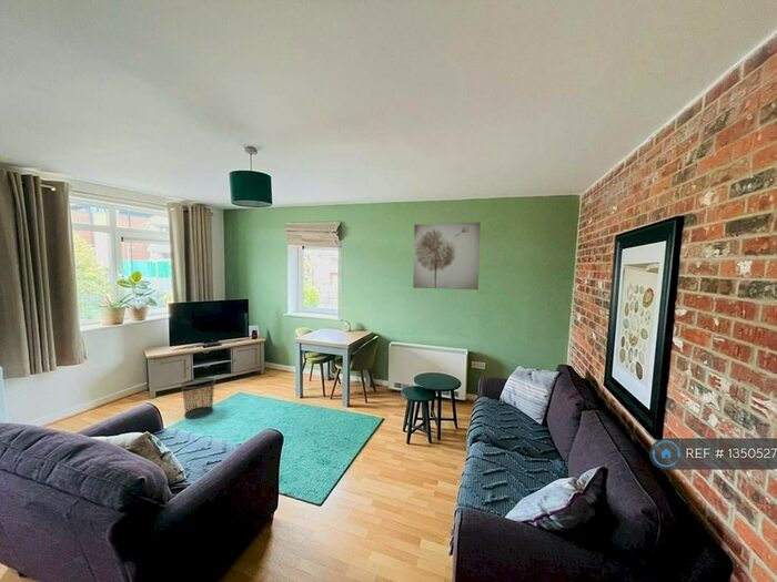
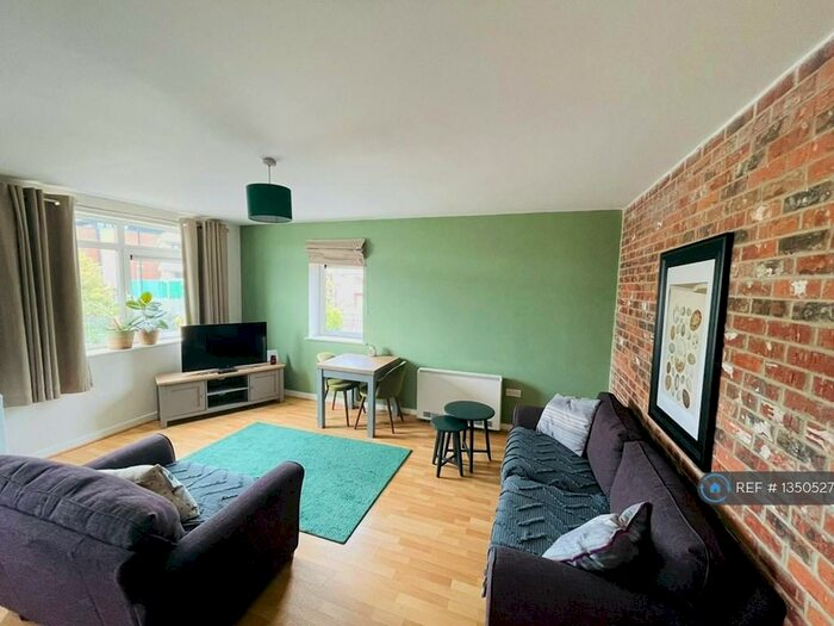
- wall art (445, 256)
- waste bin (198, 397)
